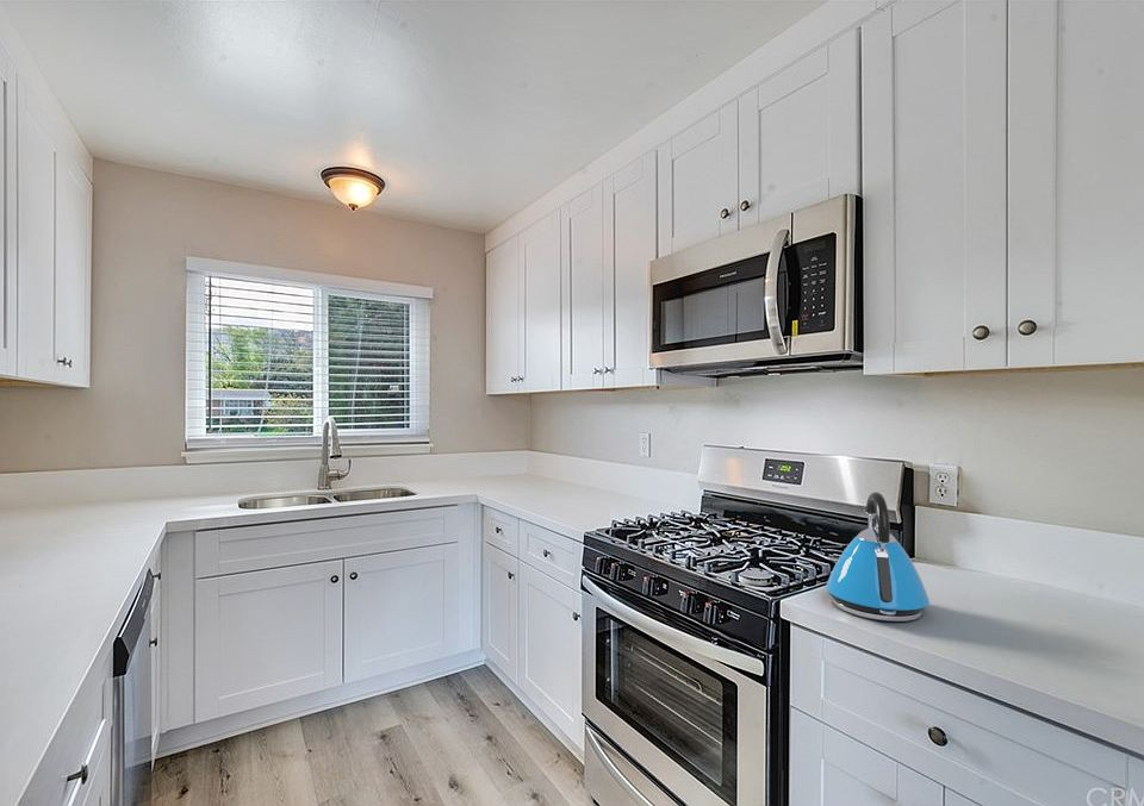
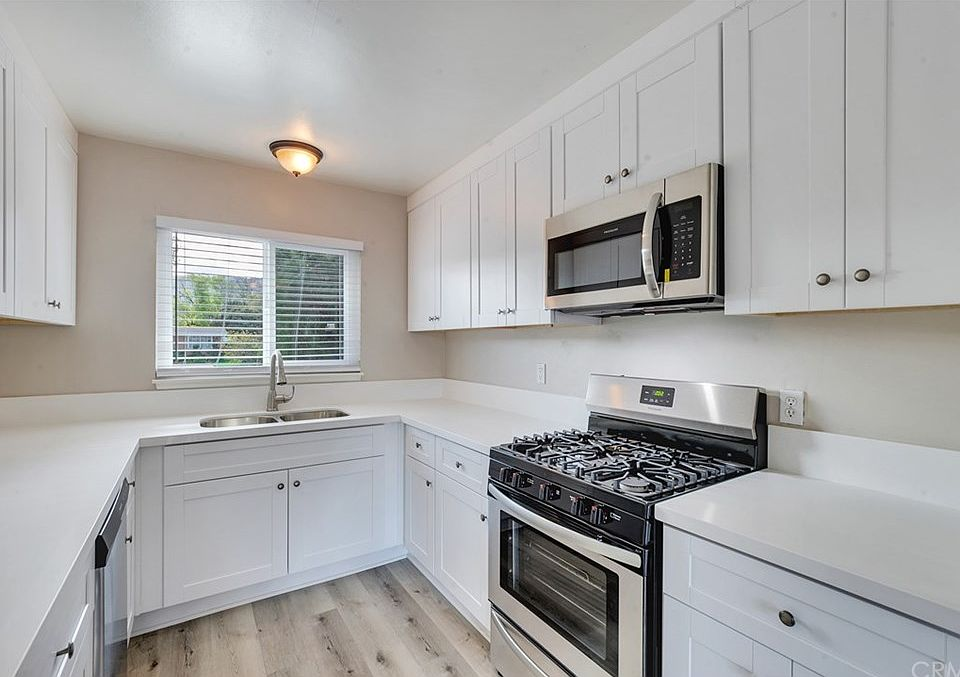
- kettle (876, 550)
